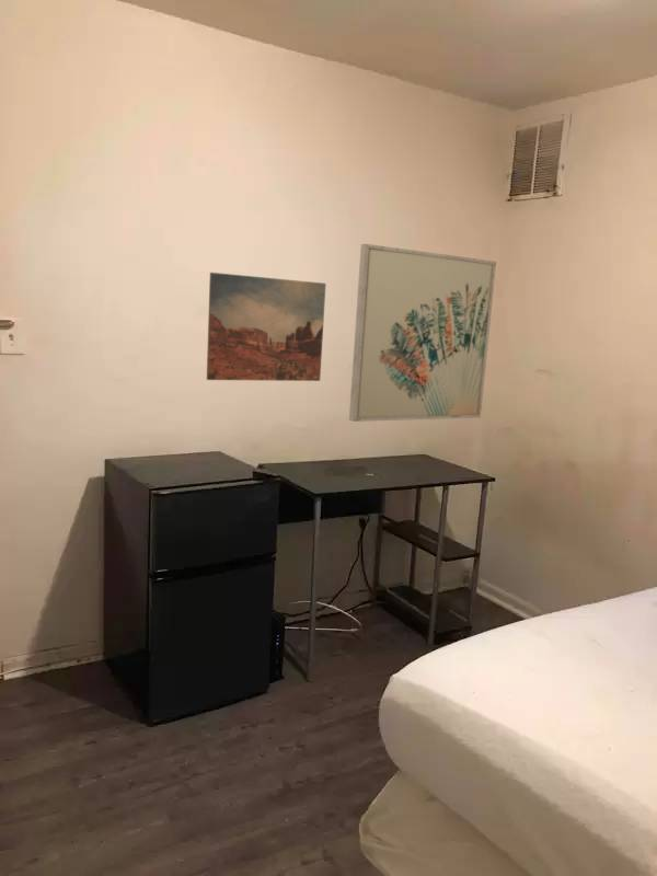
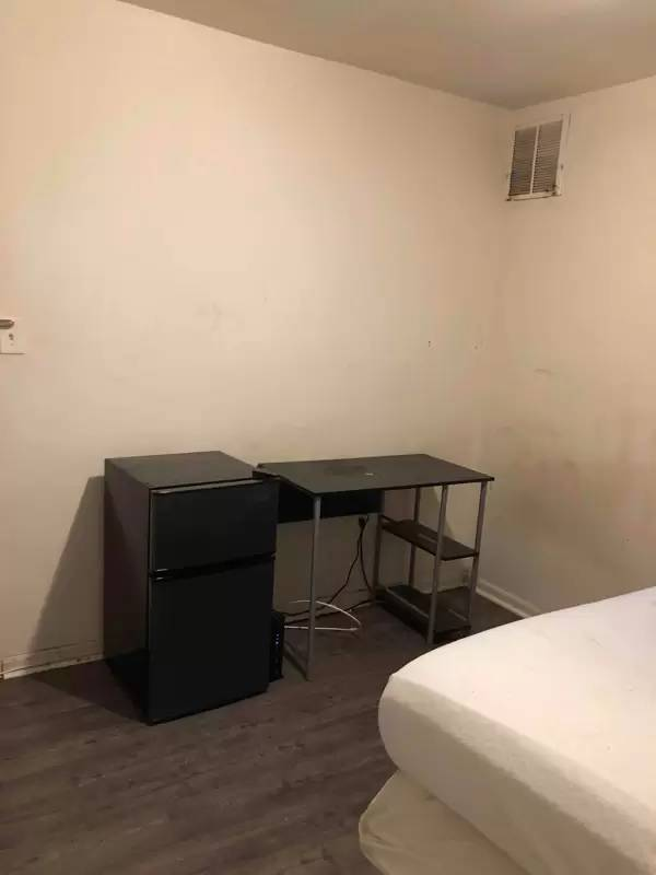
- wall art (425, 337)
- wall art (267, 330)
